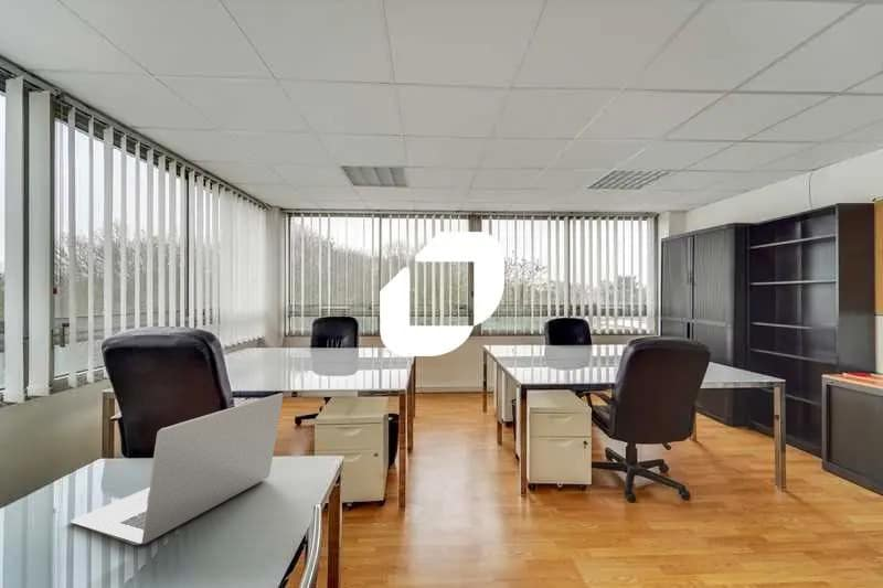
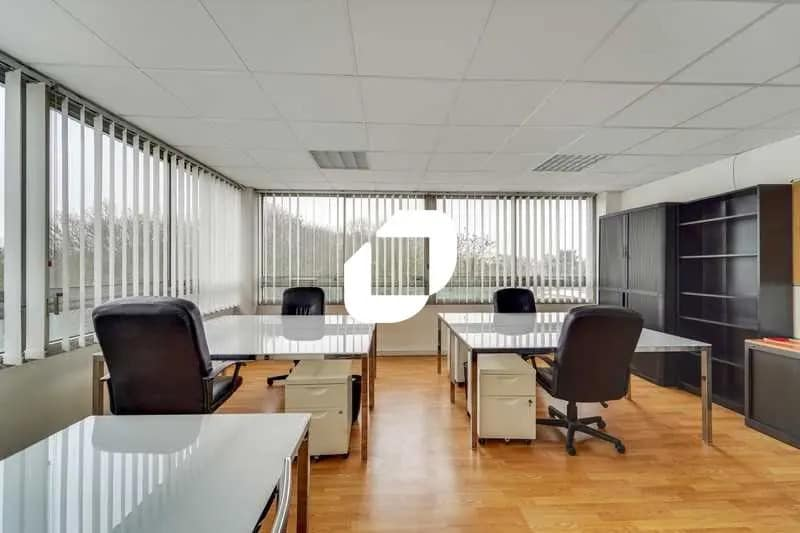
- laptop (187, 451)
